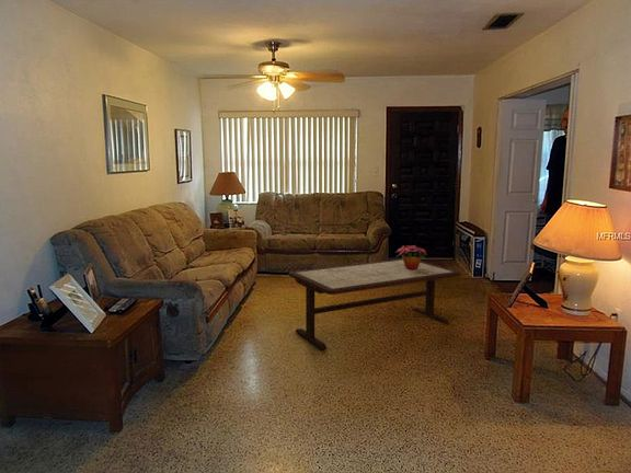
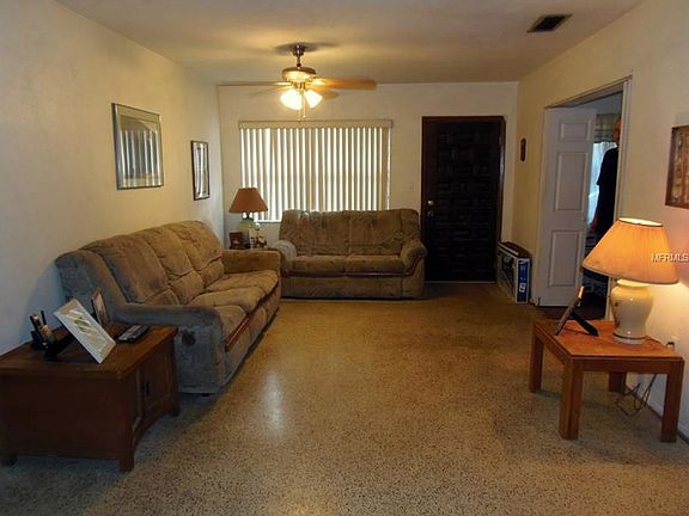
- coffee table (375, 299)
- flower arrangement (412, 256)
